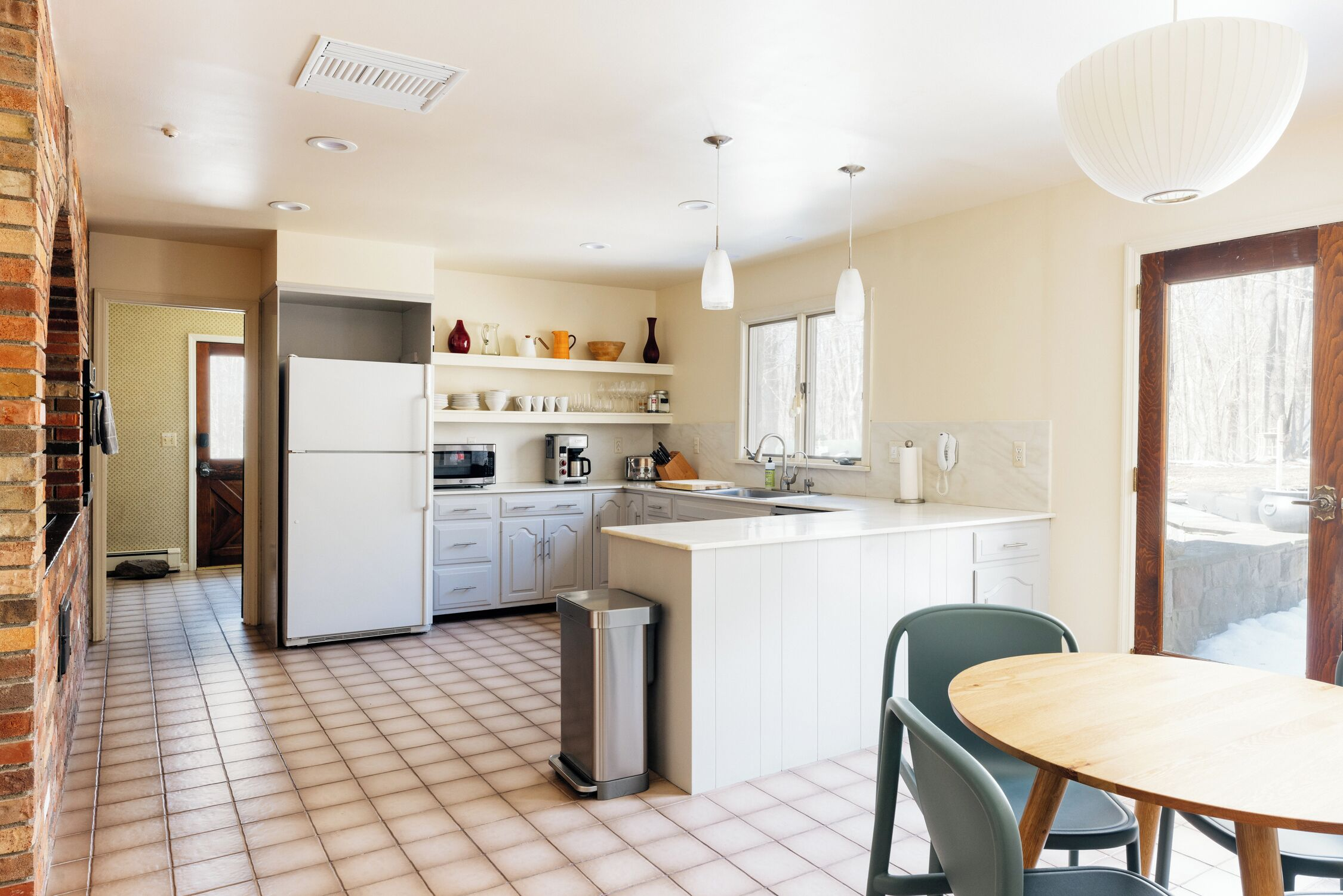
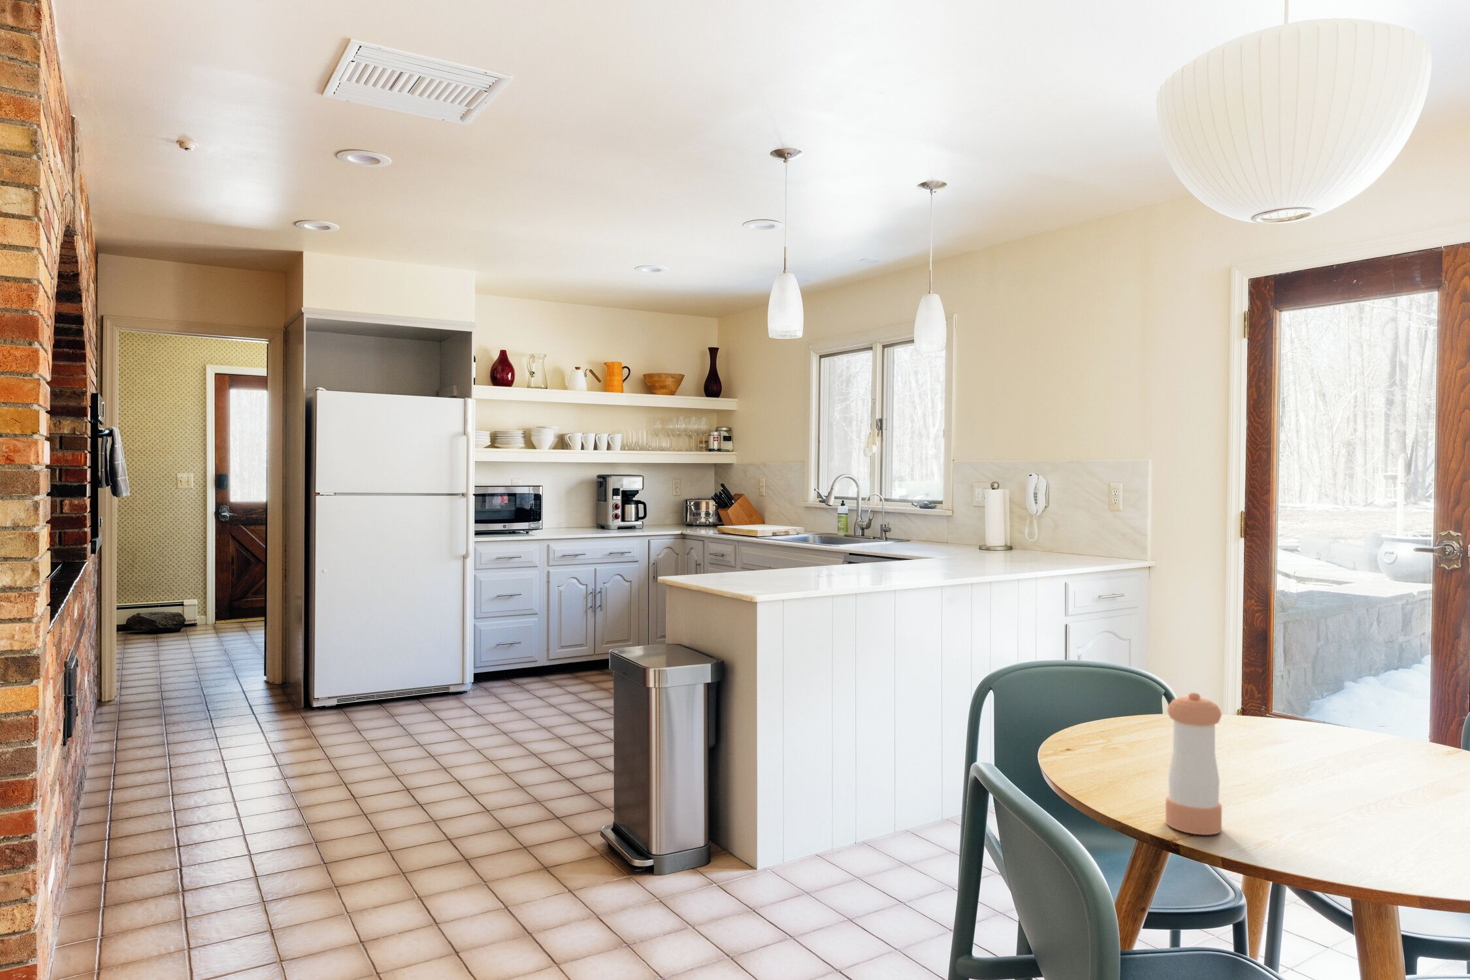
+ pepper shaker (1194, 759)
